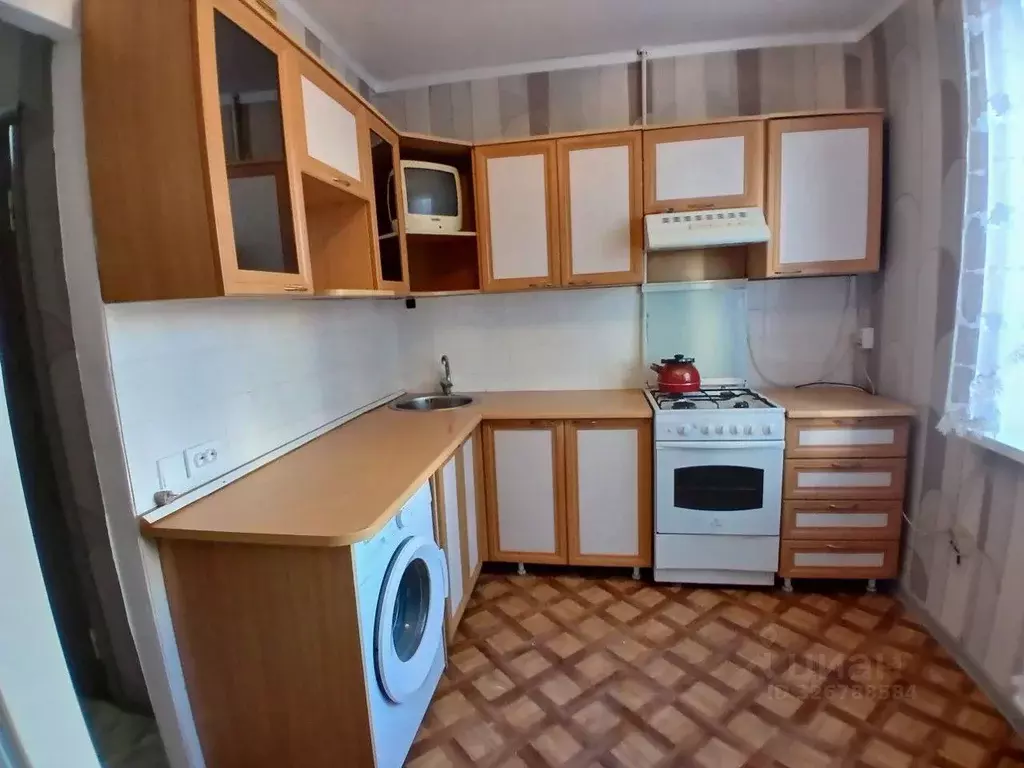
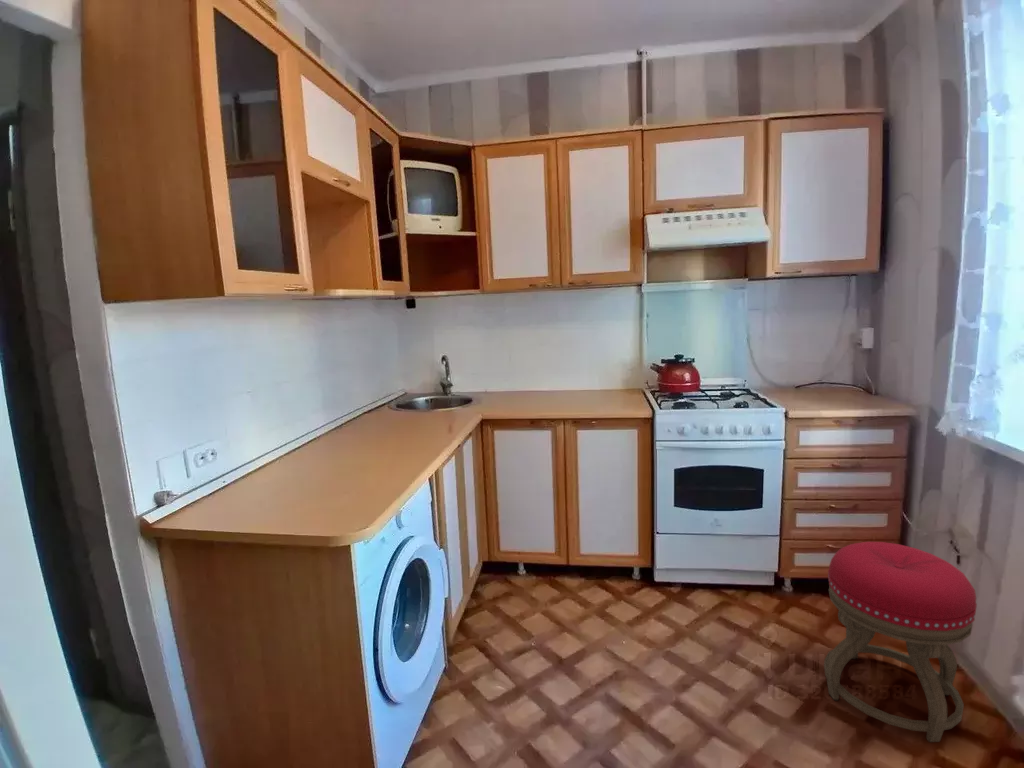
+ stool (893, 629)
